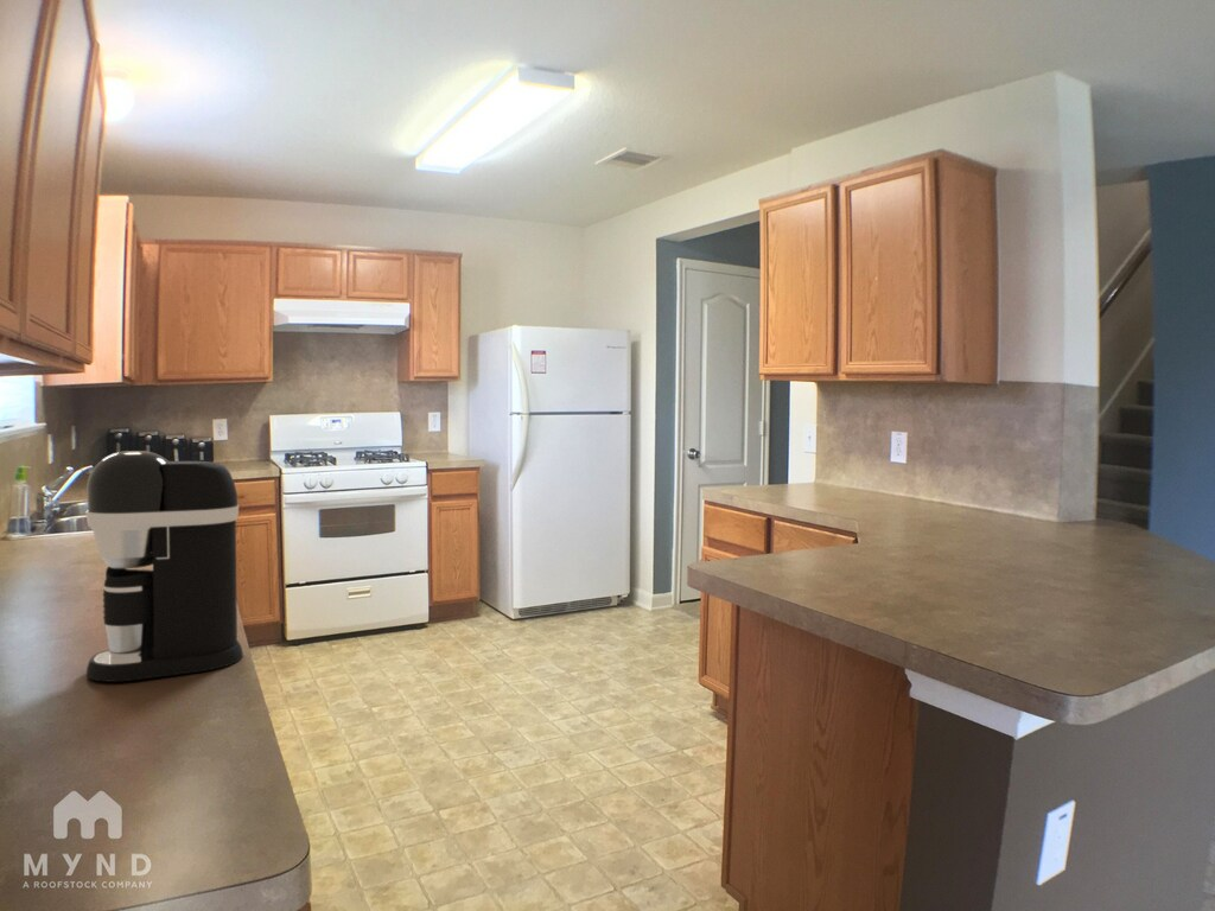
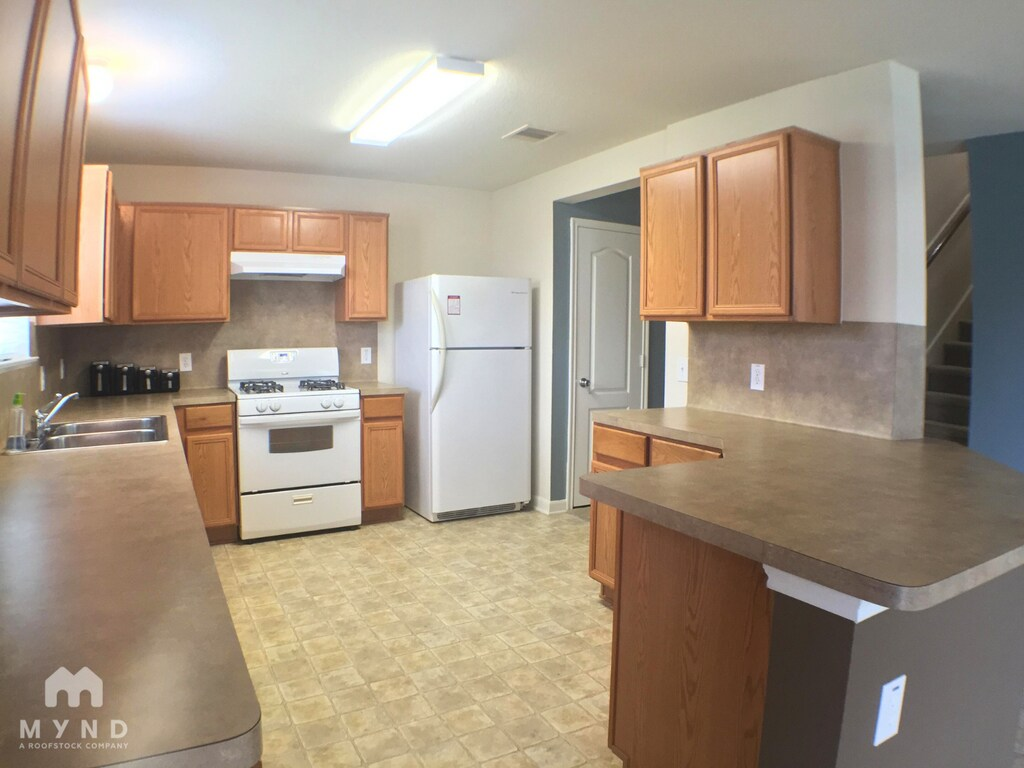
- coffee maker (166, 558)
